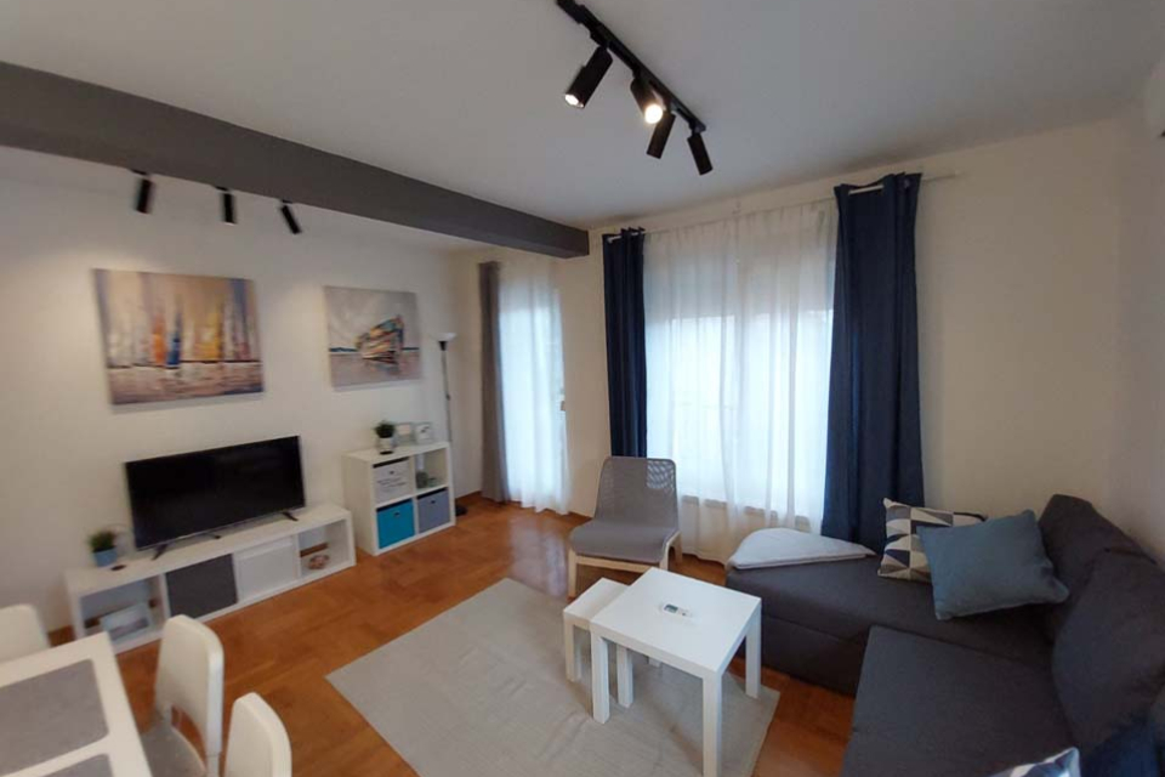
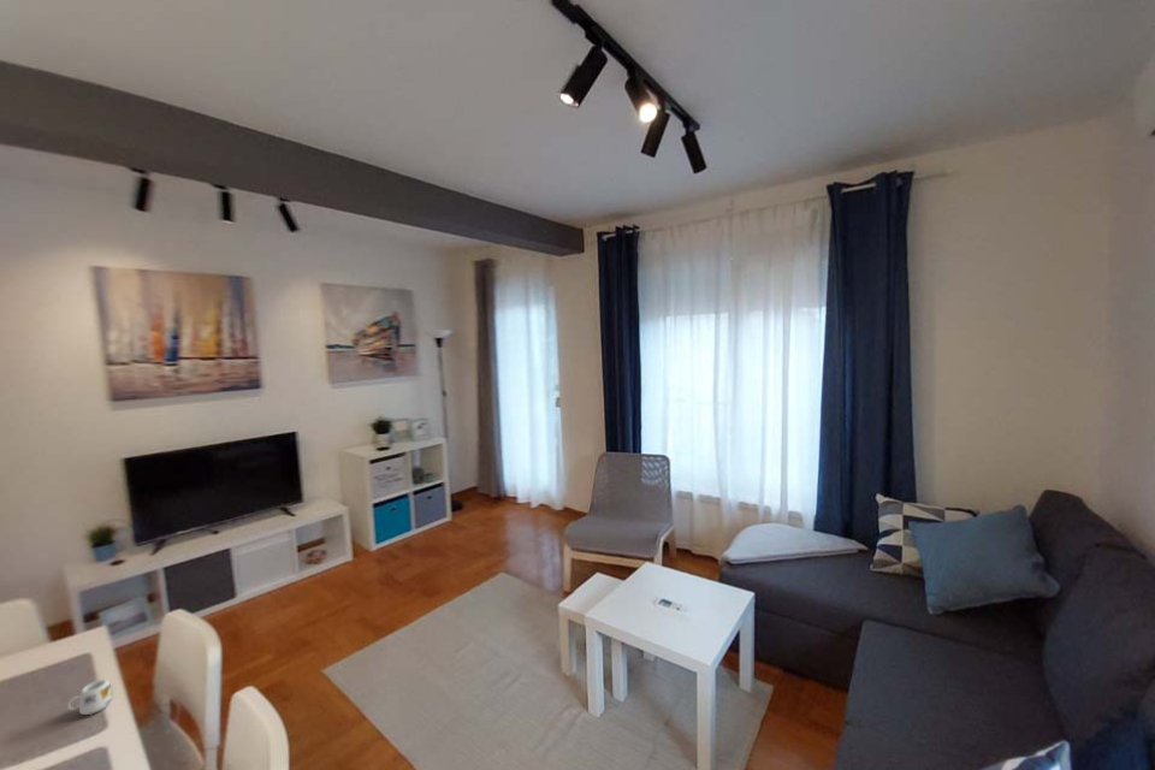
+ mug (89, 693)
